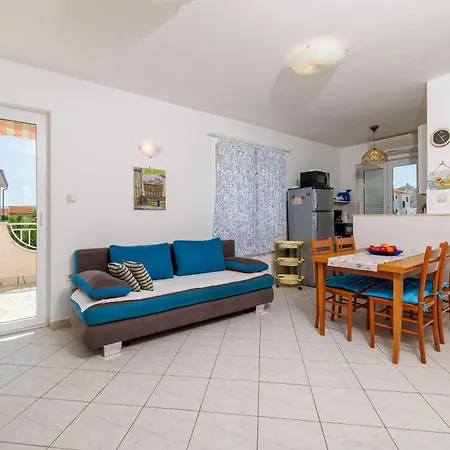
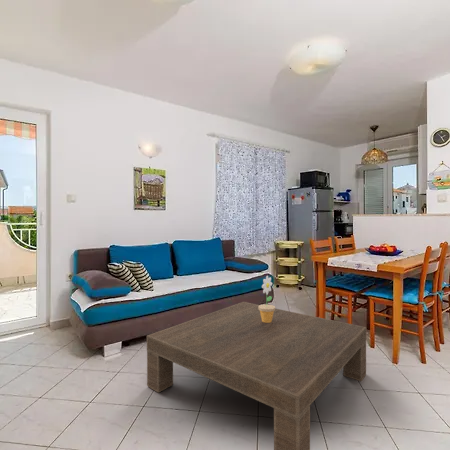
+ coffee table (260, 355)
+ potted flower (267, 298)
